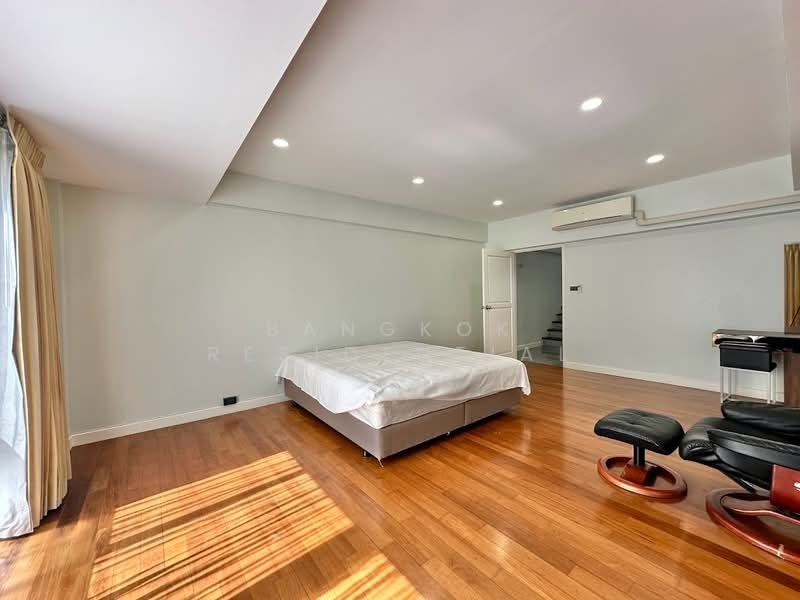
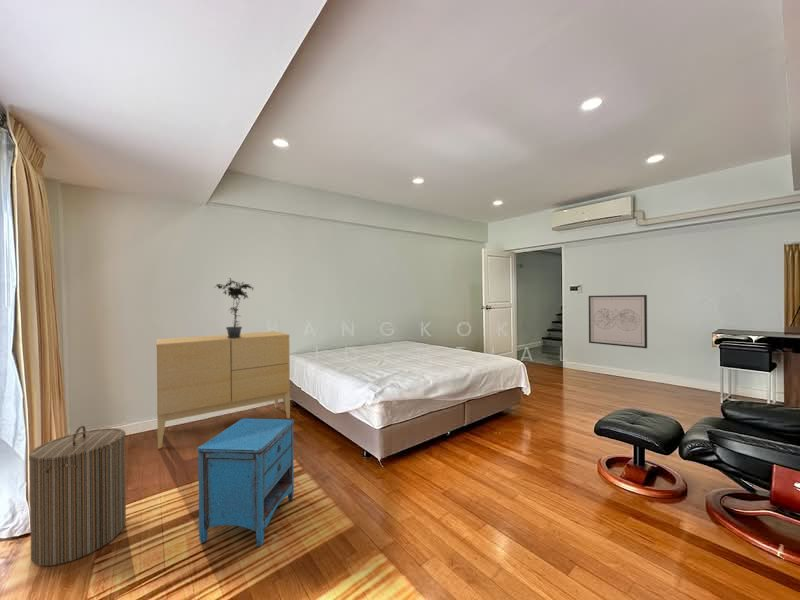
+ wall art (616, 320)
+ potted plant (234, 307)
+ sideboard (226, 380)
+ laundry hamper (81, 482)
+ nightstand (251, 475)
